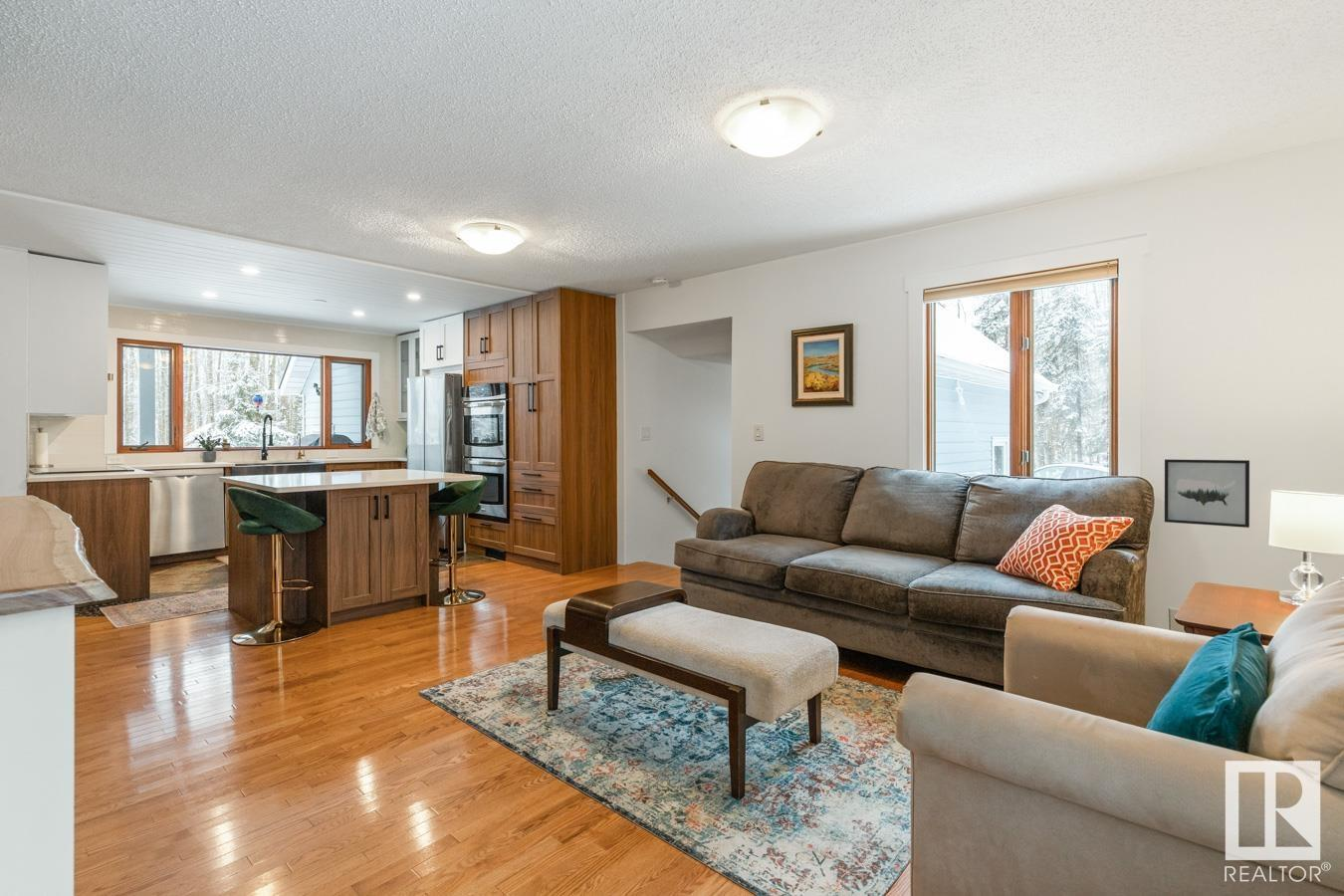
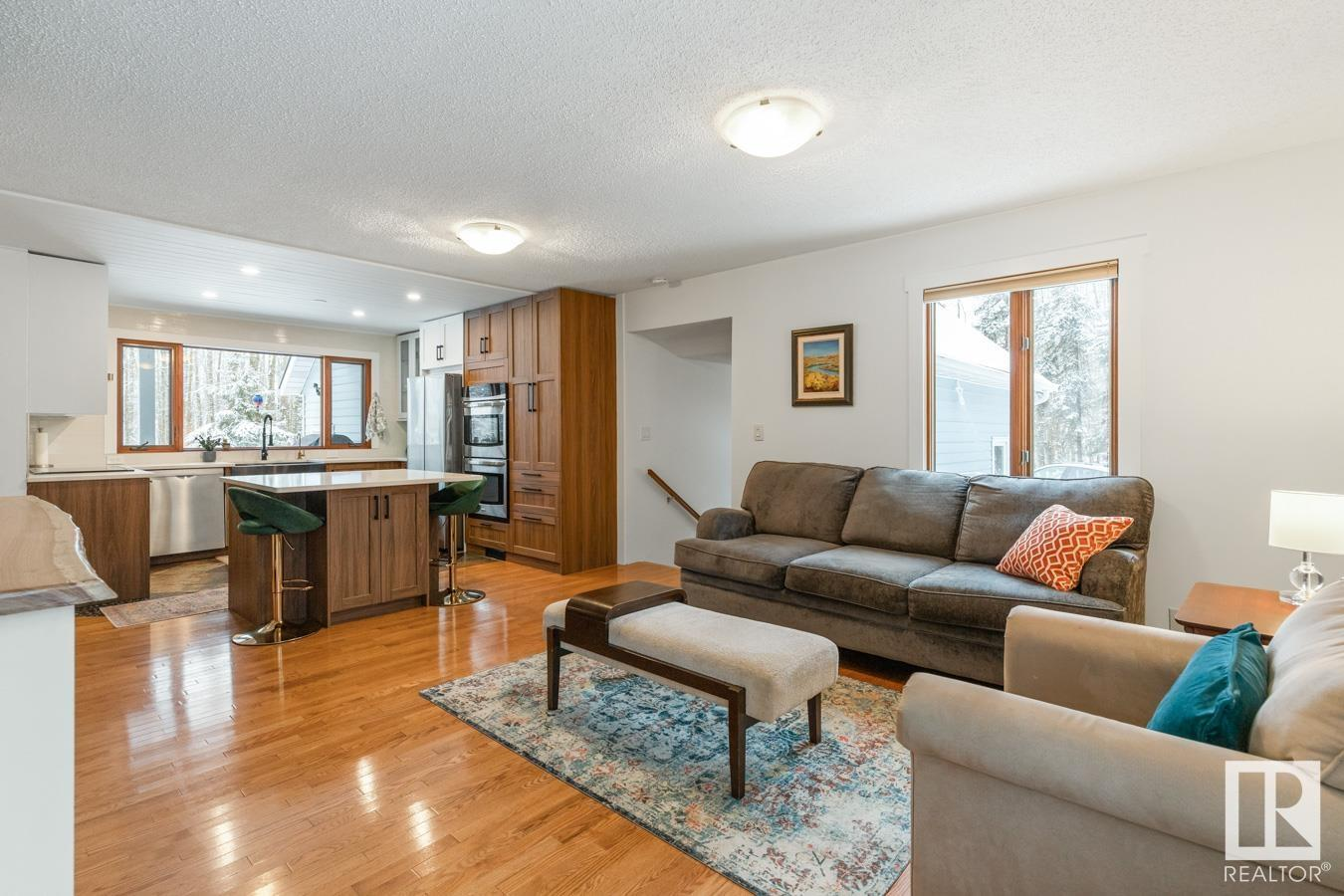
- wall art (1206, 492)
